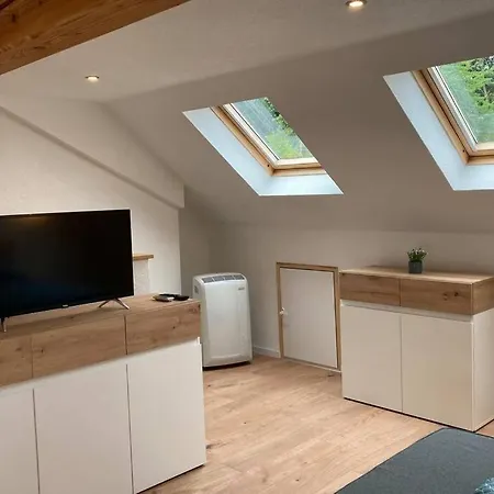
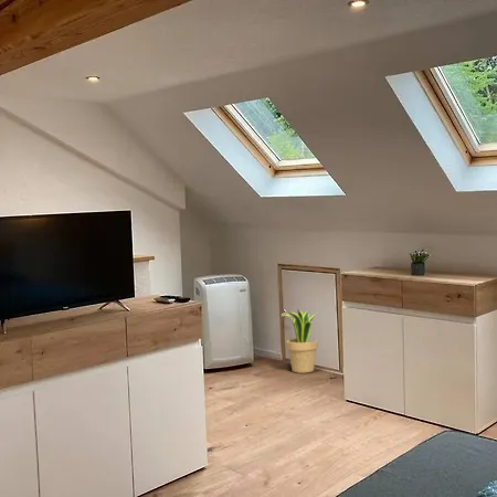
+ potted plant (302, 339)
